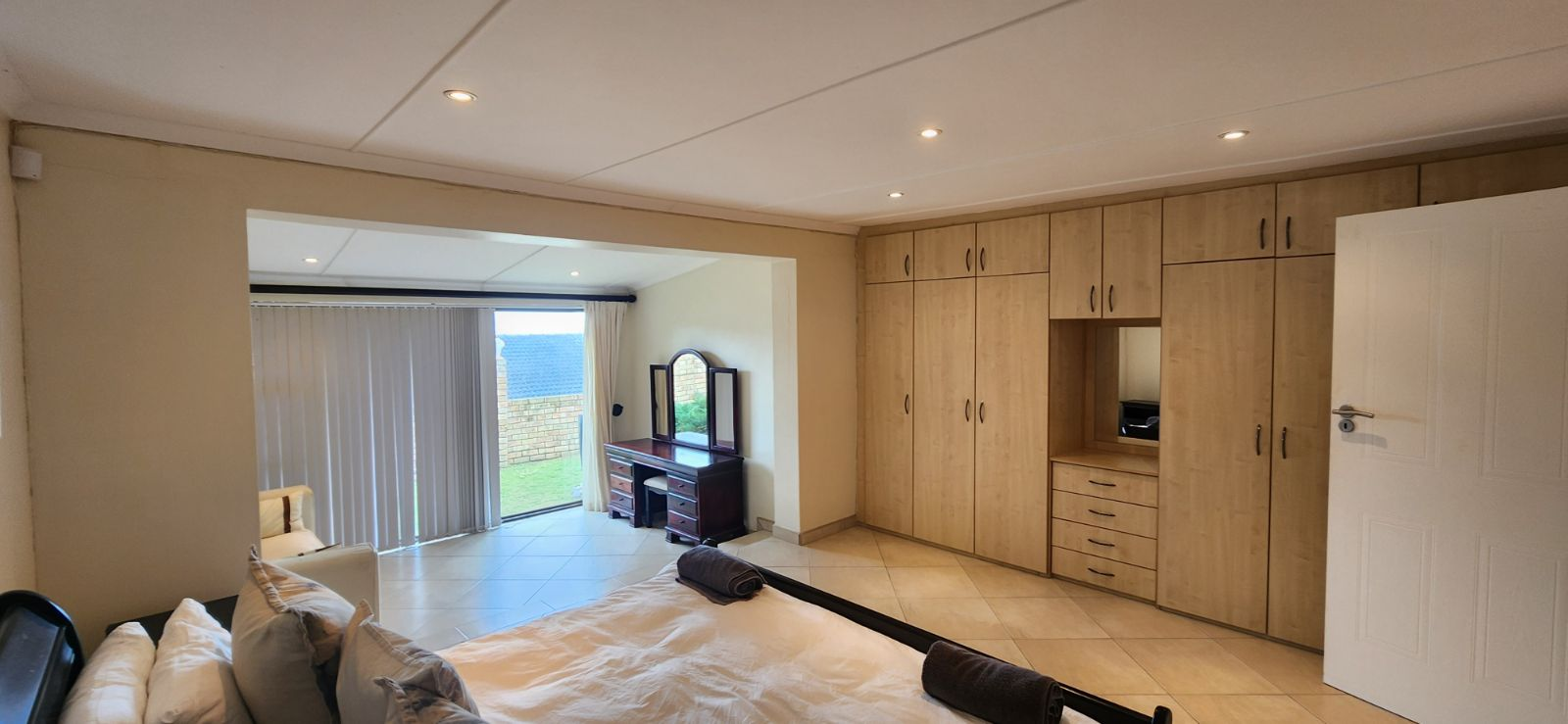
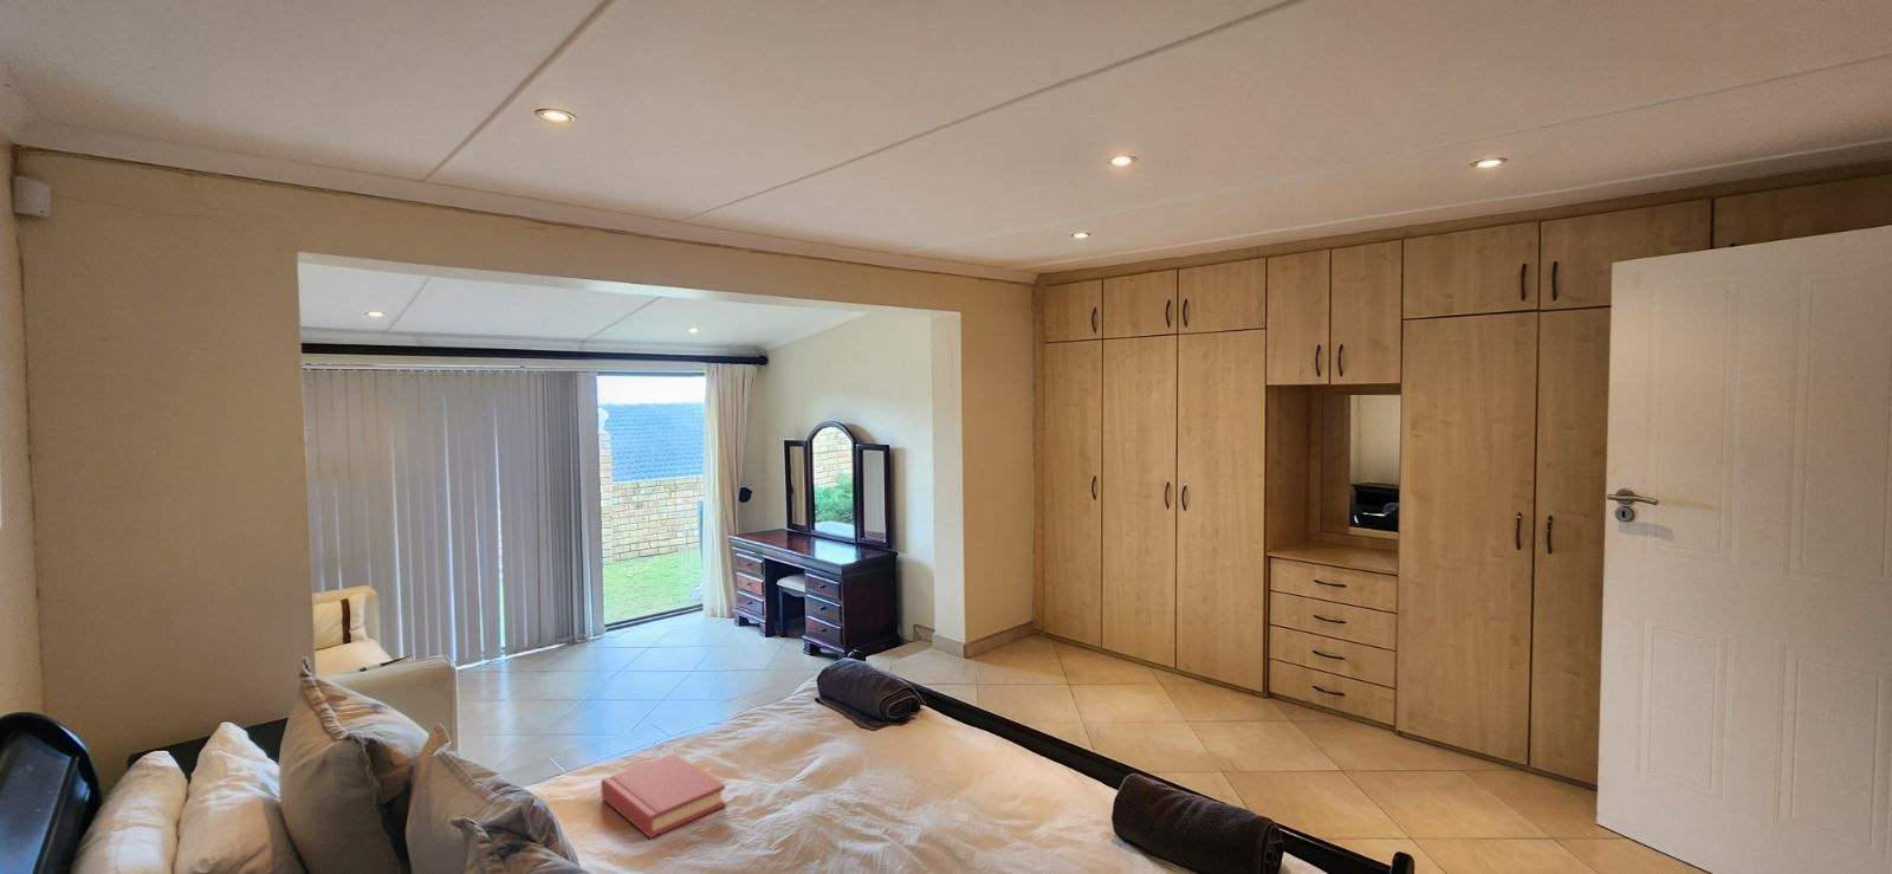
+ hardback book (662, 792)
